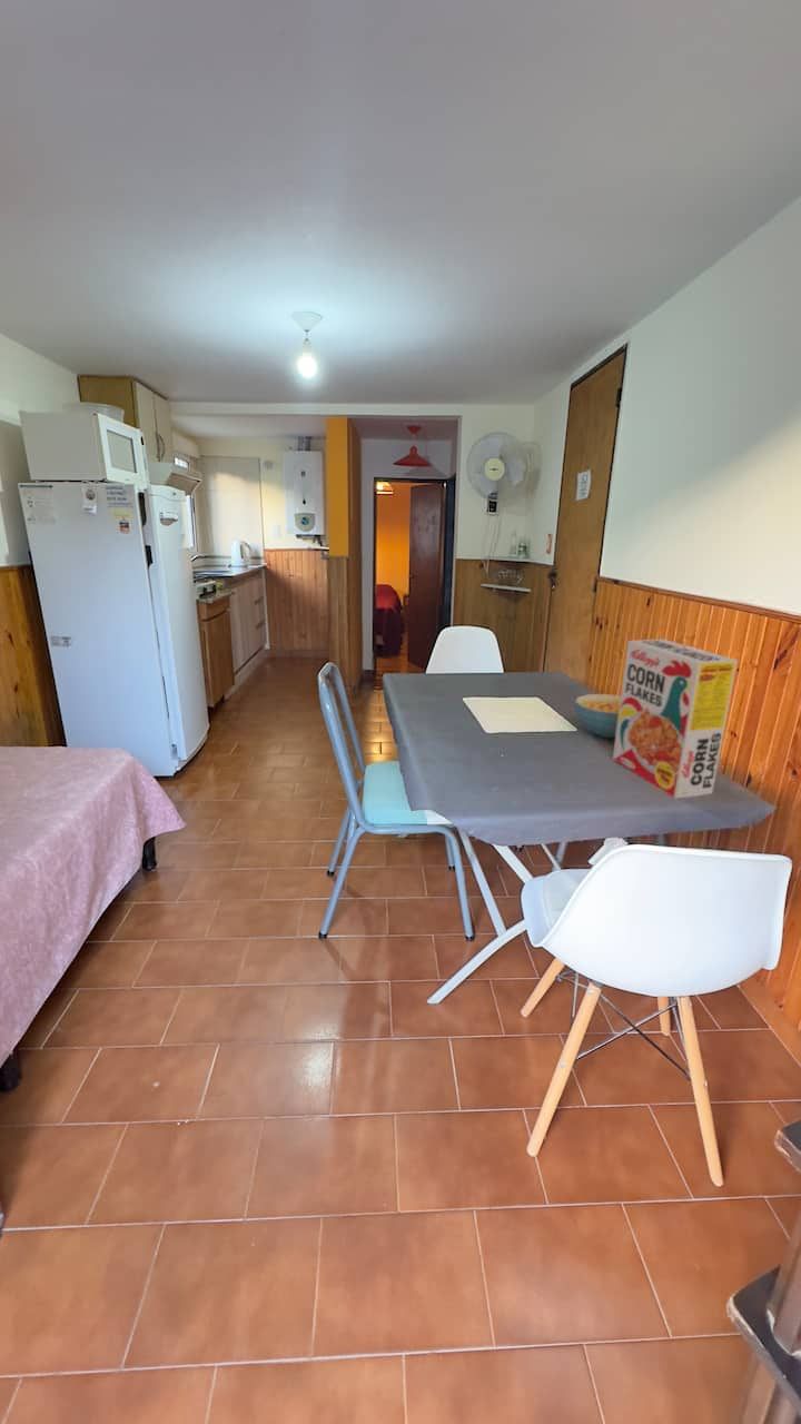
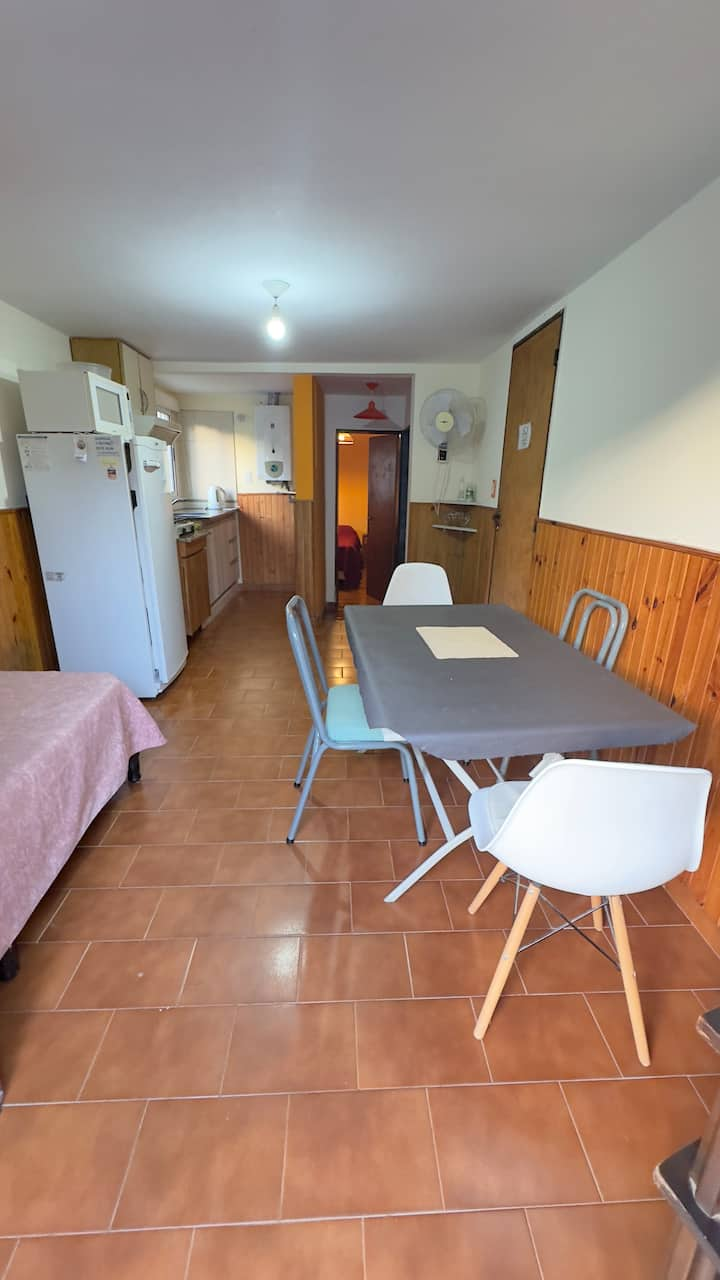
- cereal box (669, 714)
- cereal bowl (607, 719)
